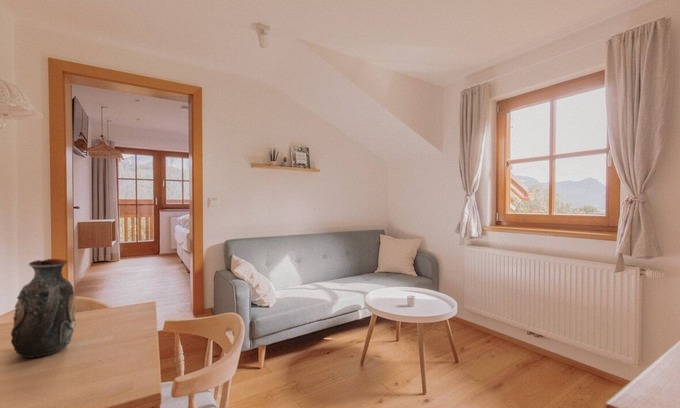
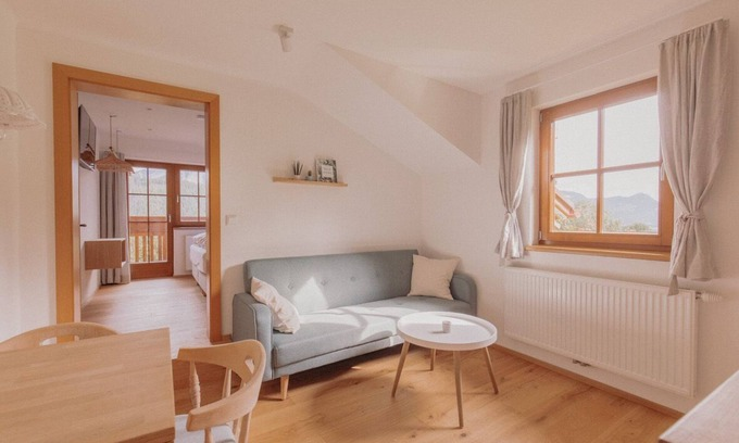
- decorative vase (44, 307)
